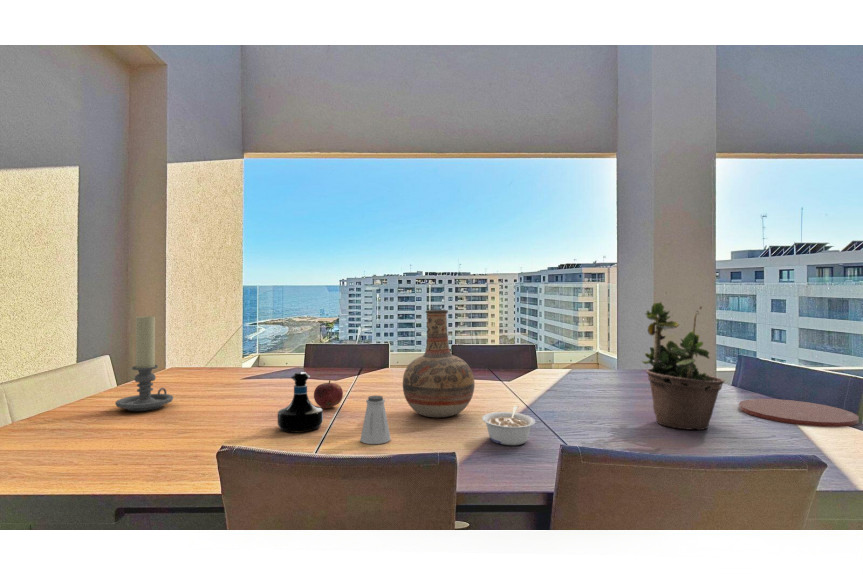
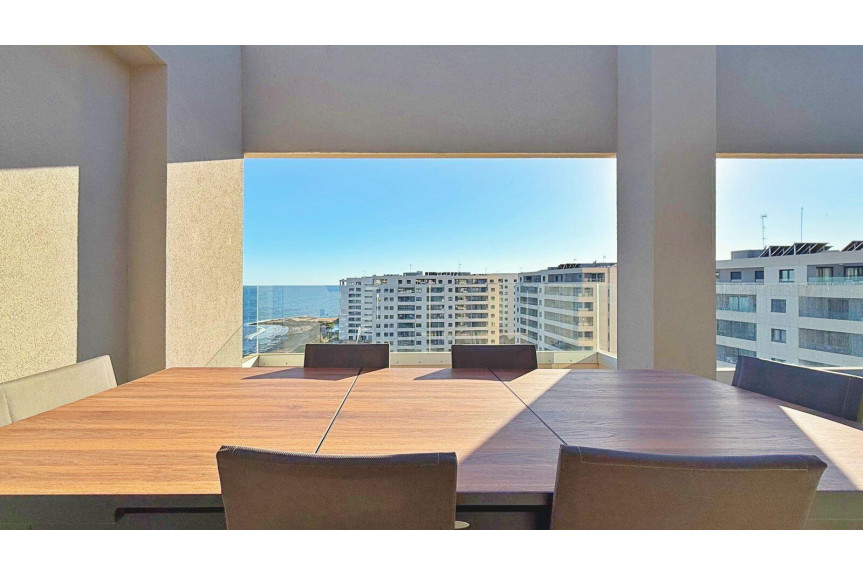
- vase (438, 361)
- potted plant (683, 357)
- legume (507, 426)
- plate (795, 411)
- candle holder (148, 360)
- fruit (328, 393)
- saltshaker (375, 418)
- tequila bottle (300, 399)
